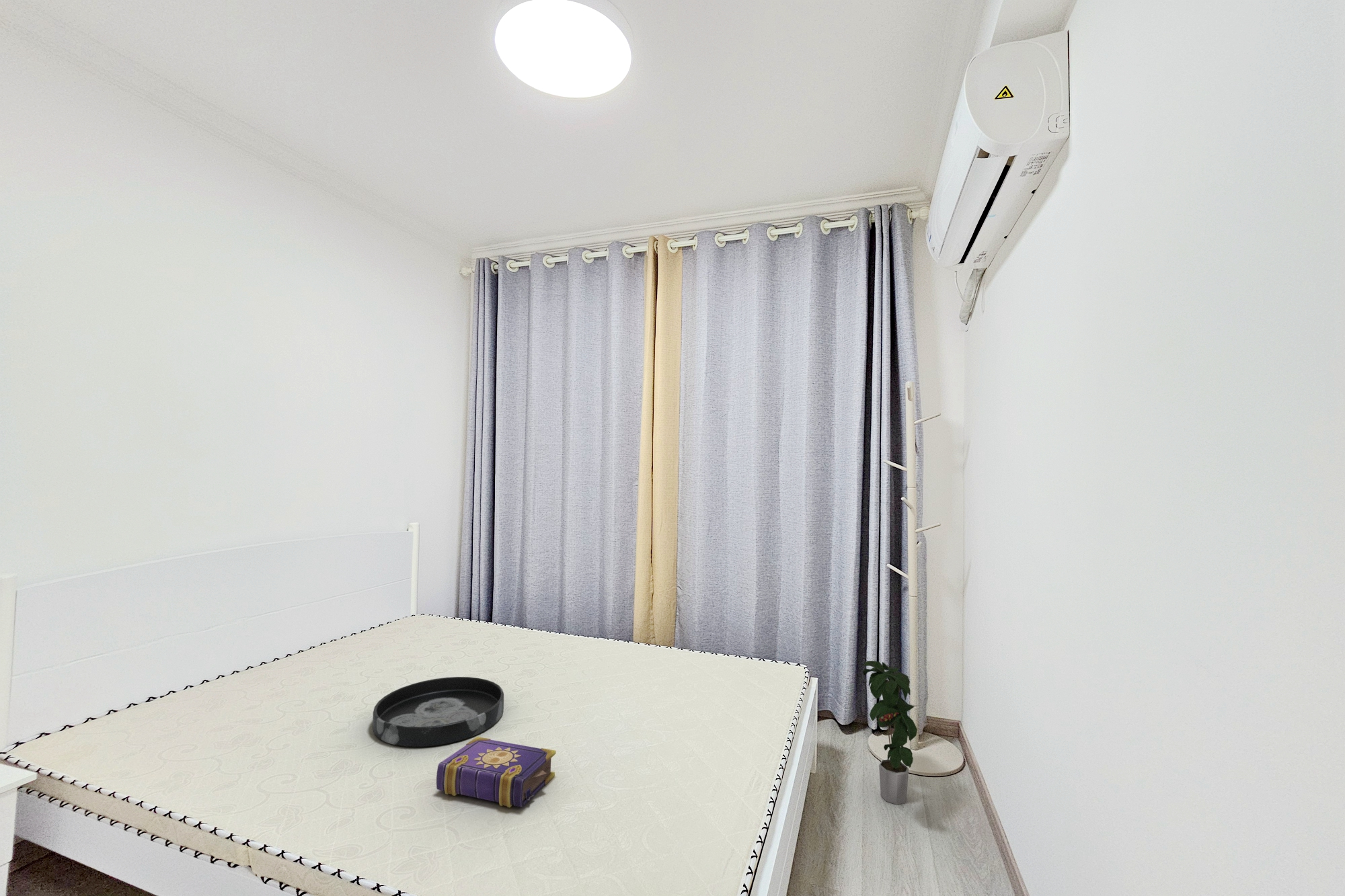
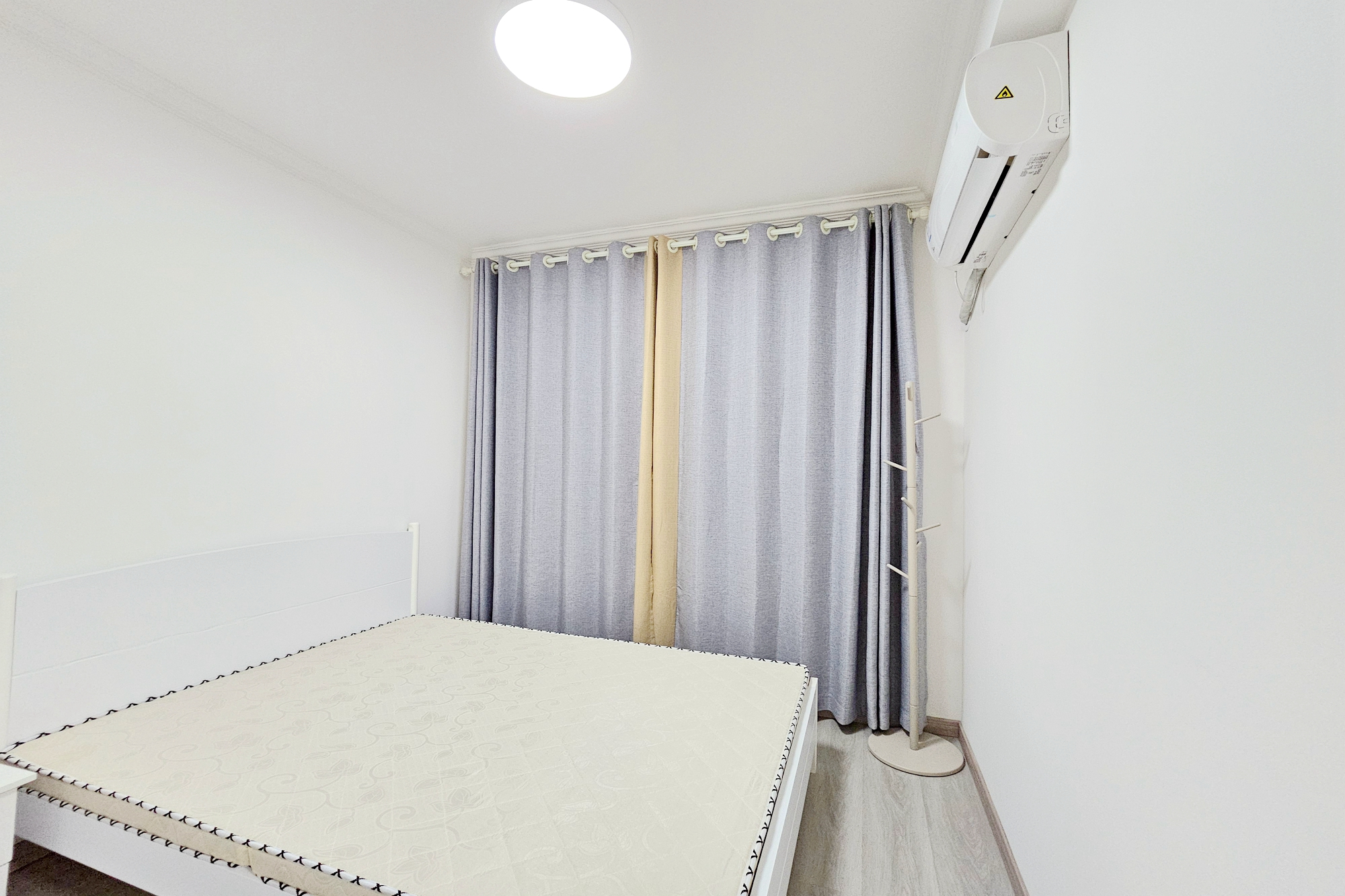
- book (497, 769)
- potted plant (890, 733)
- tray (440, 708)
